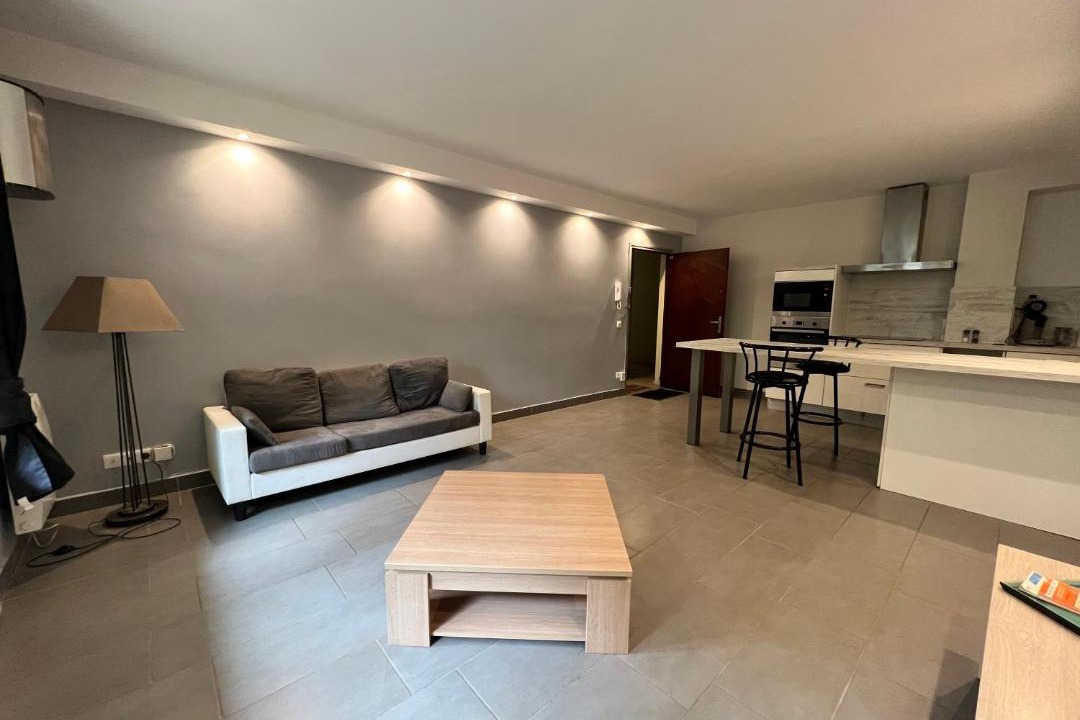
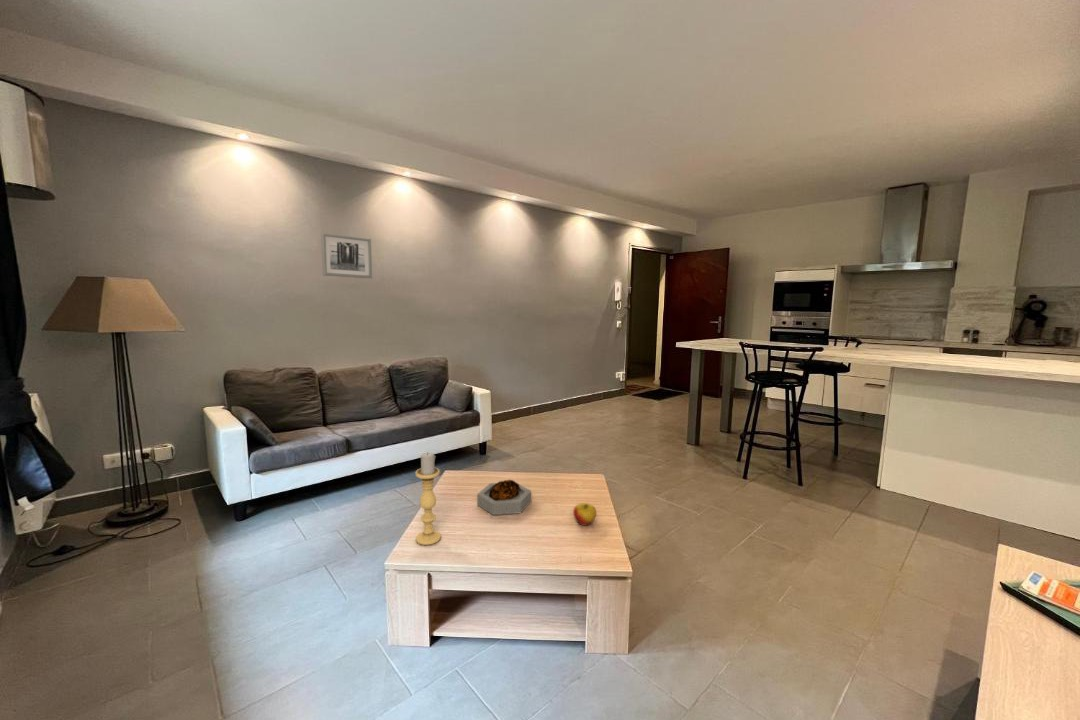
+ decorative bowl (504, 491)
+ candle holder (427, 495)
+ wall art (347, 256)
+ apple (584, 514)
